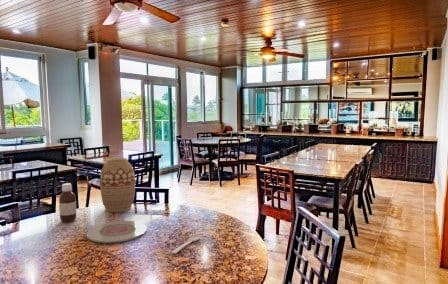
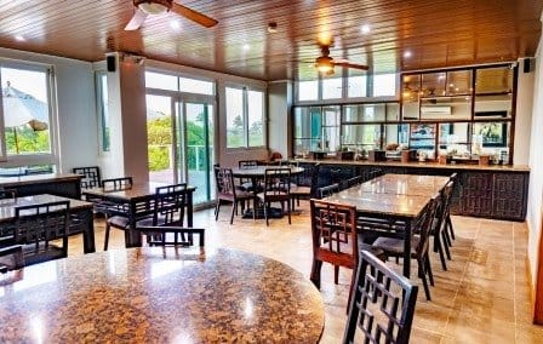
- spoon (187, 243)
- vase (117, 183)
- plate (117, 230)
- bottle (67, 202)
